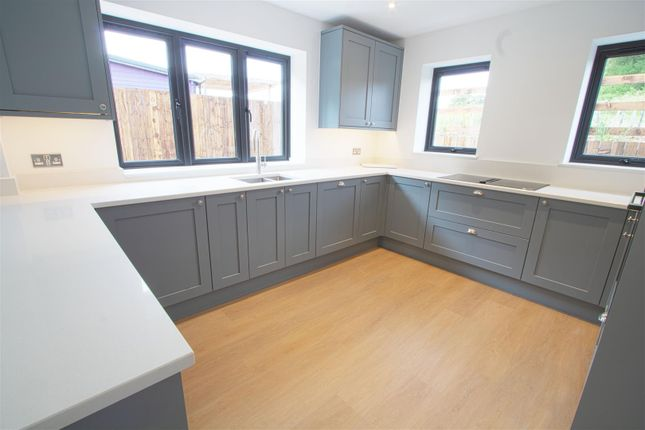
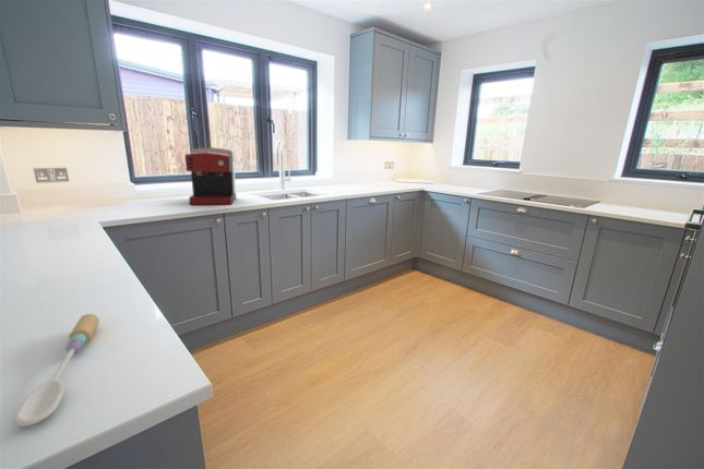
+ spoon (65, 358)
+ coffee maker (211, 175)
